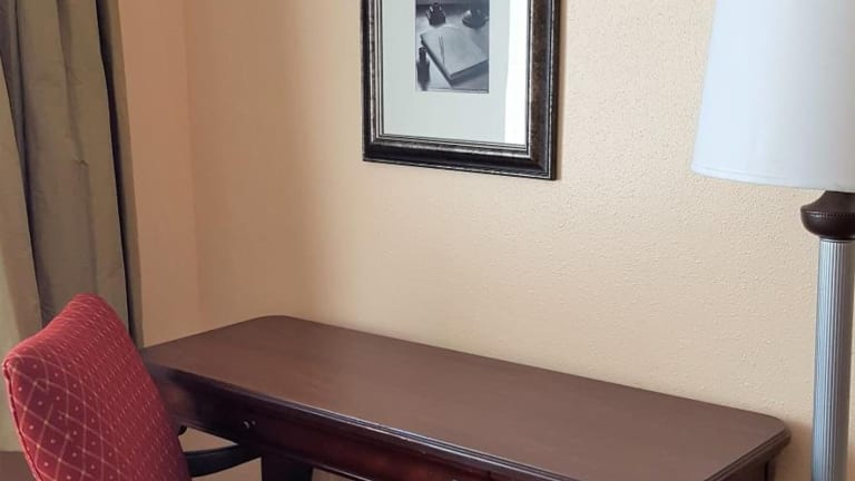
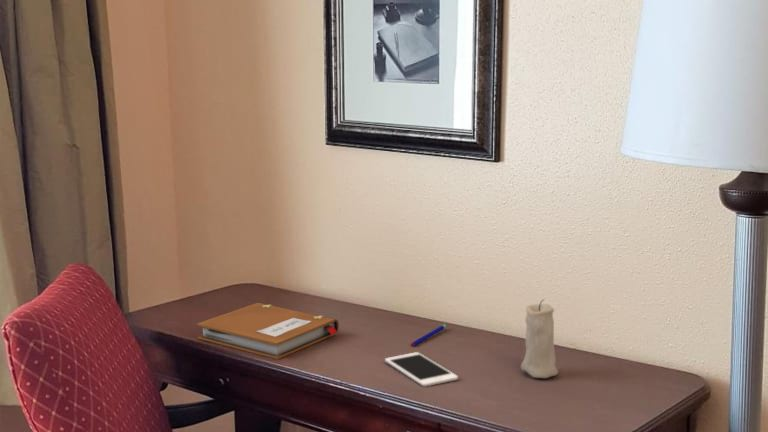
+ pen (429, 334)
+ notebook (271, 328)
+ candle (540, 336)
+ cell phone (420, 368)
